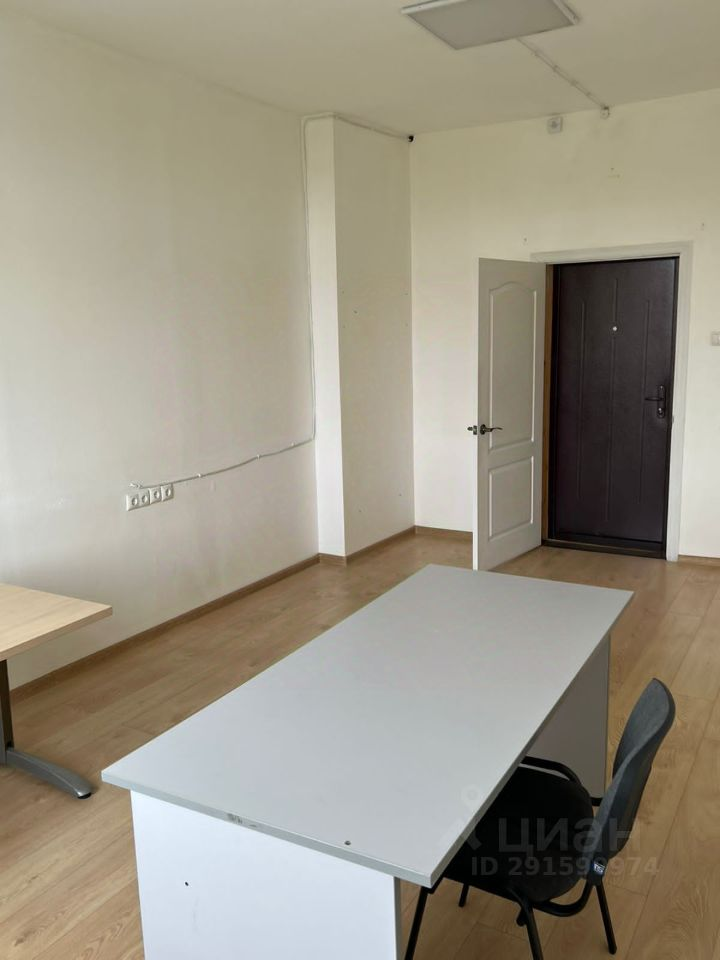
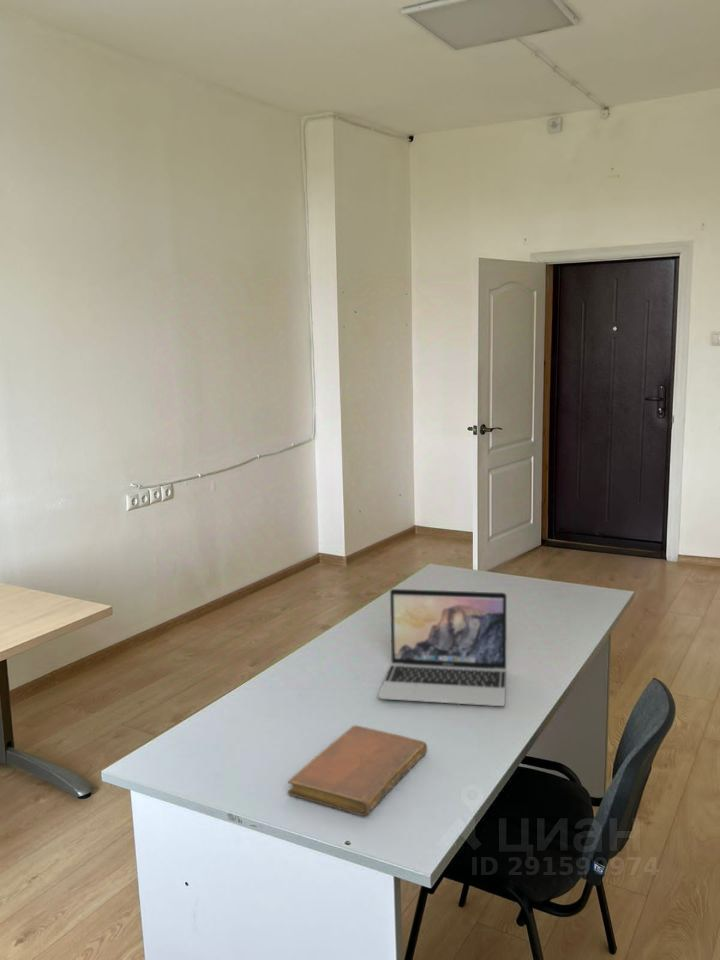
+ notebook (360, 766)
+ laptop (444, 644)
